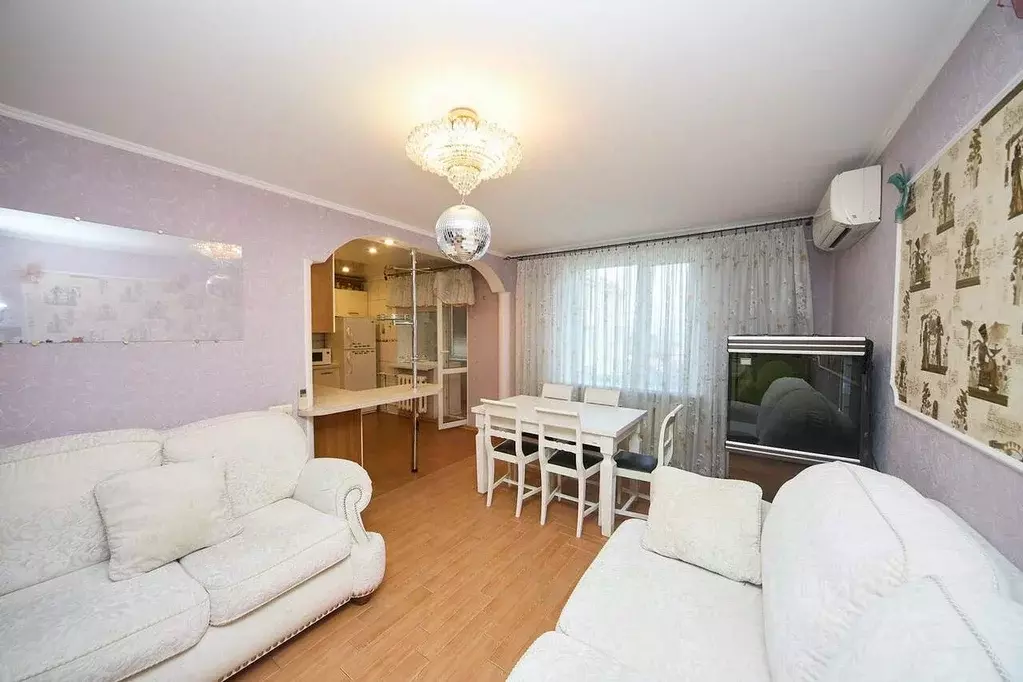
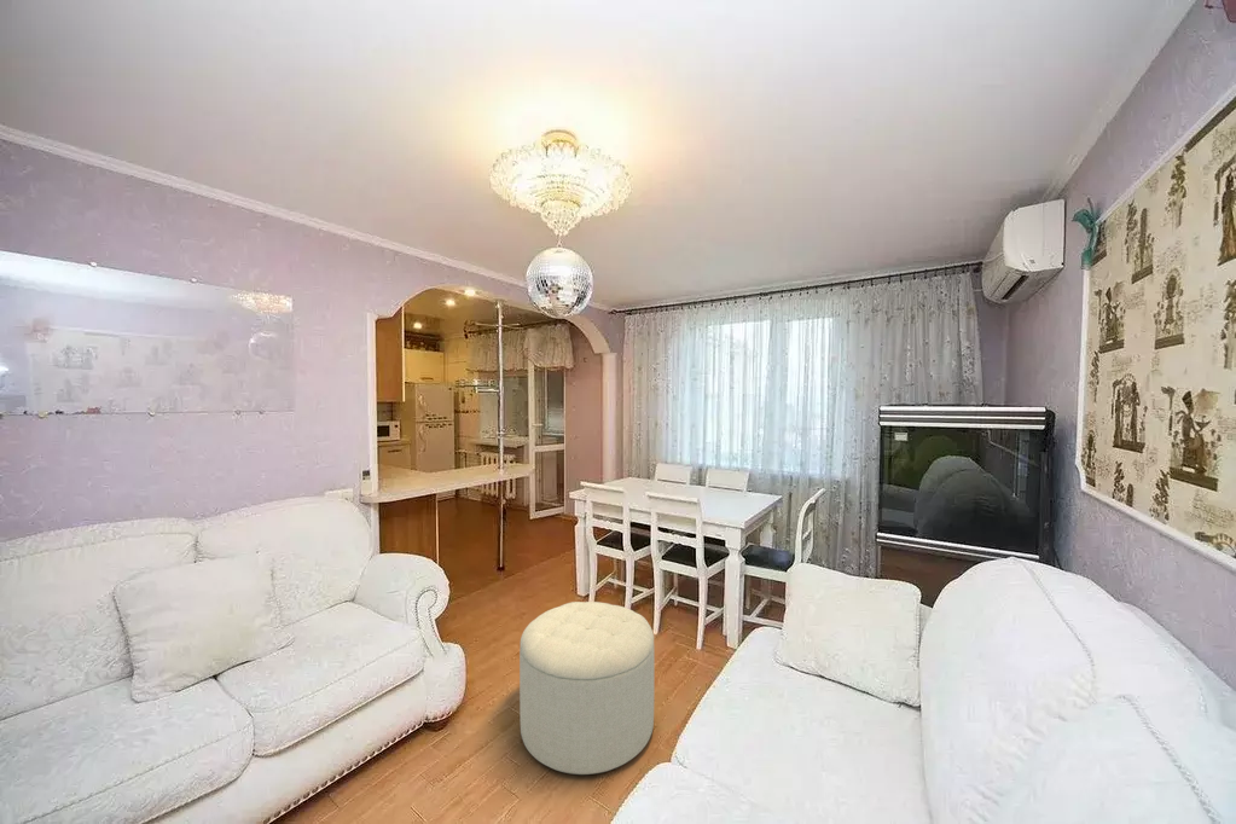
+ ottoman (587, 673)
